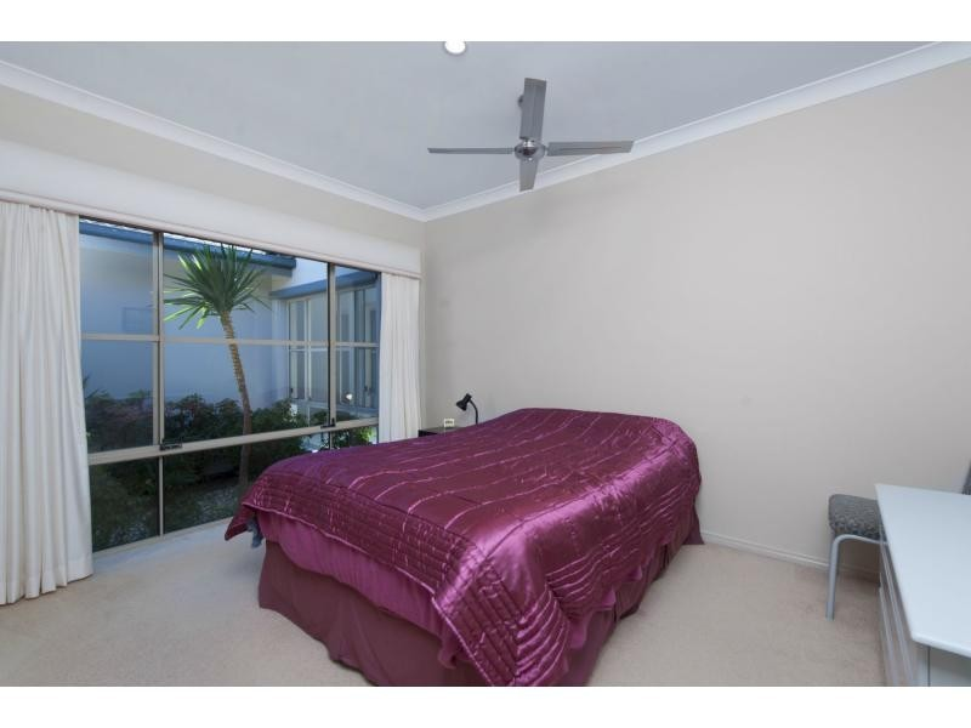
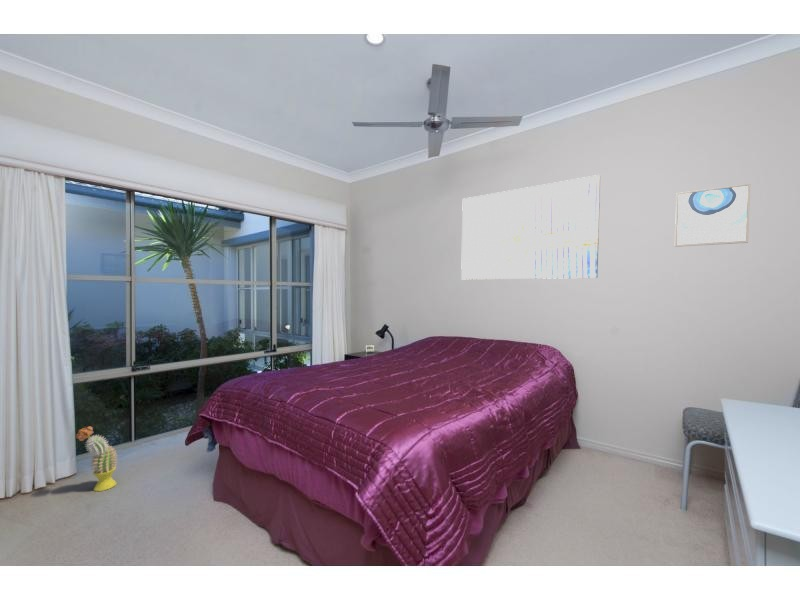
+ decorative plant (98, 456)
+ wall art (522, 233)
+ wall art (710, 216)
